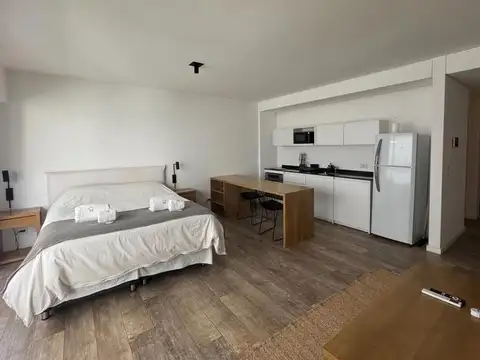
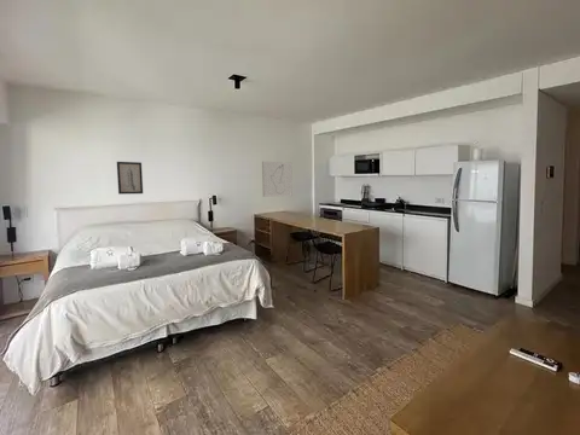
+ wall art (277, 179)
+ wall art (129, 178)
